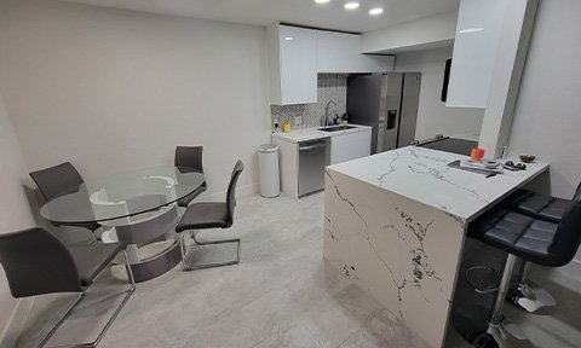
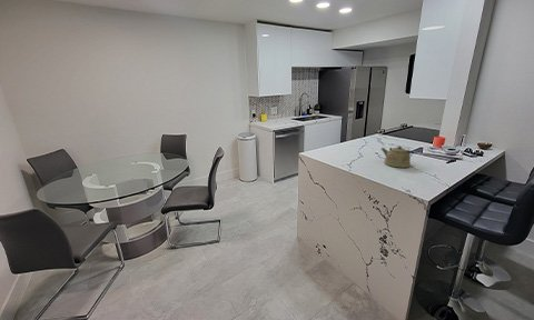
+ kettle (395, 154)
